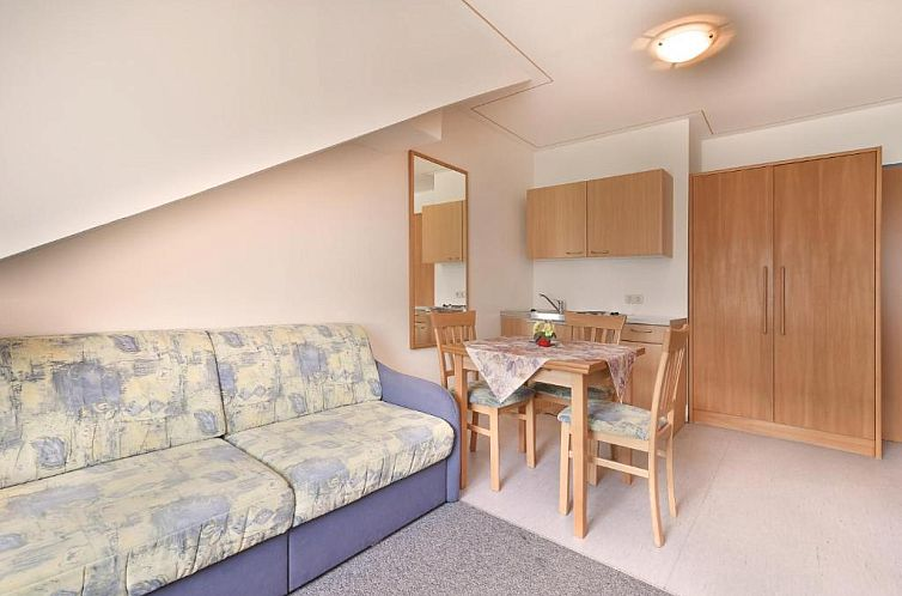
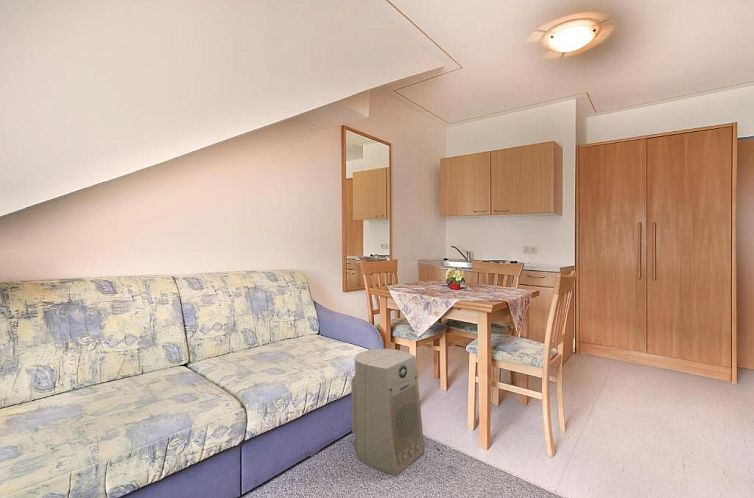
+ fan (382, 403)
